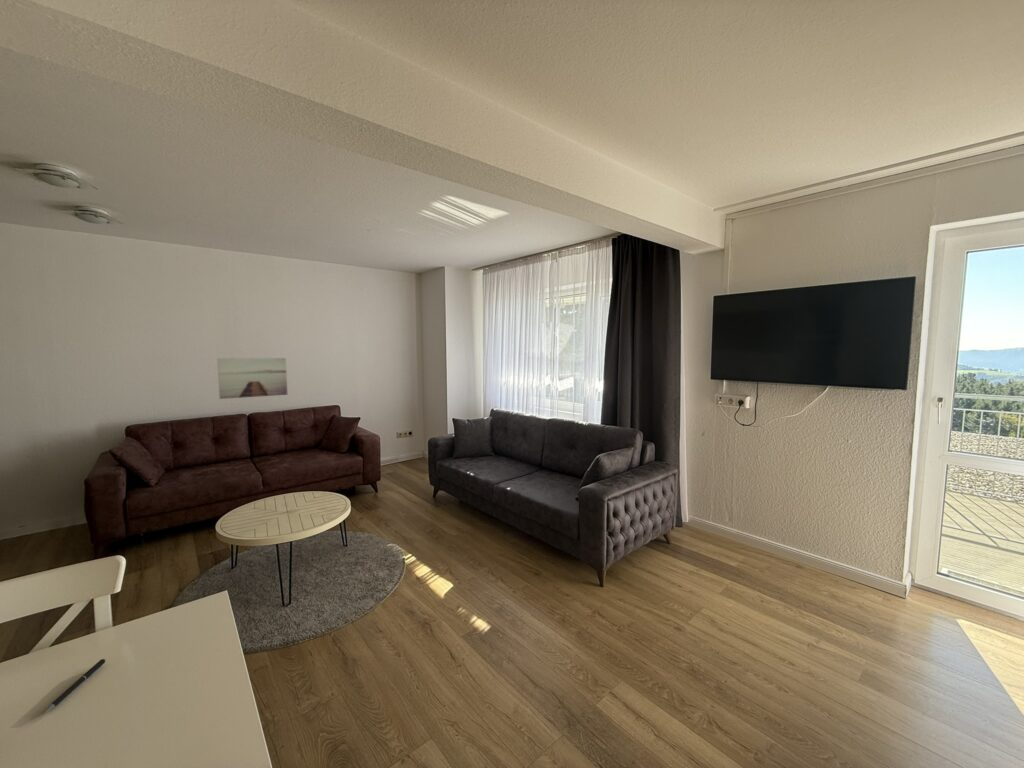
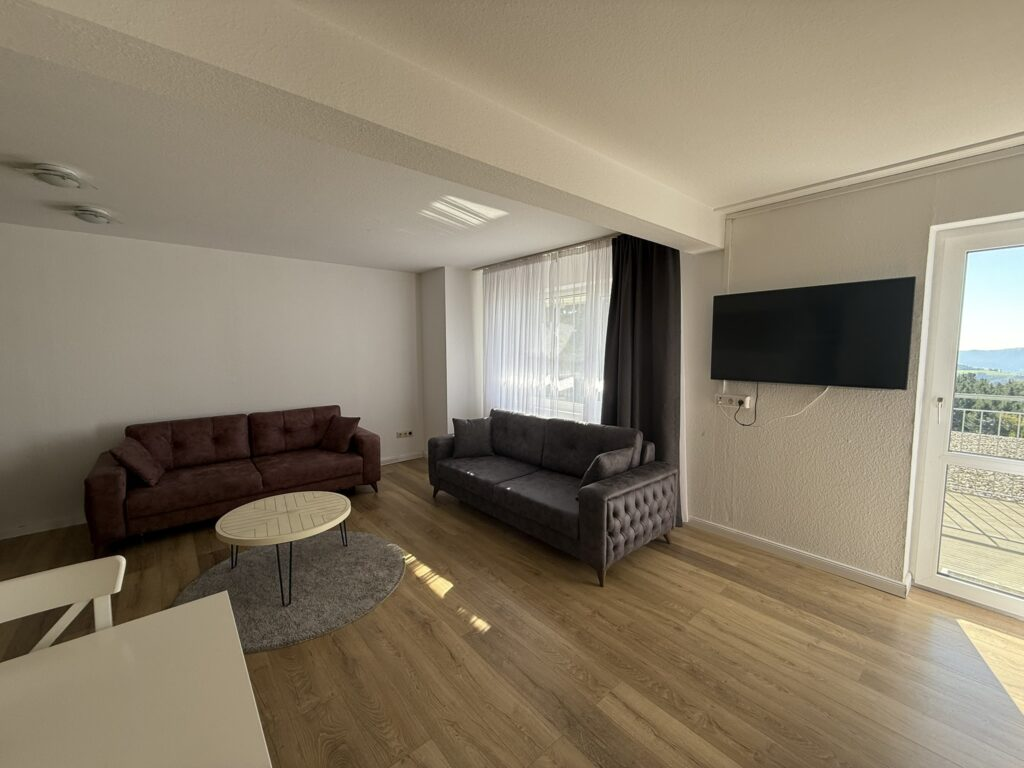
- wall art (254, 377)
- pen (76, 684)
